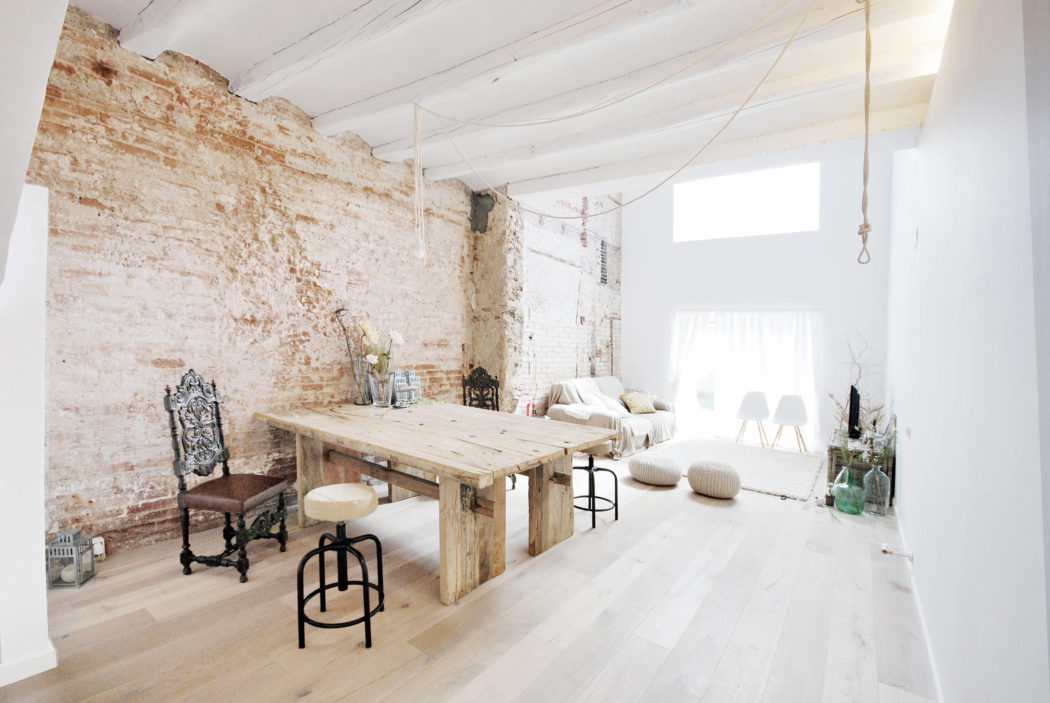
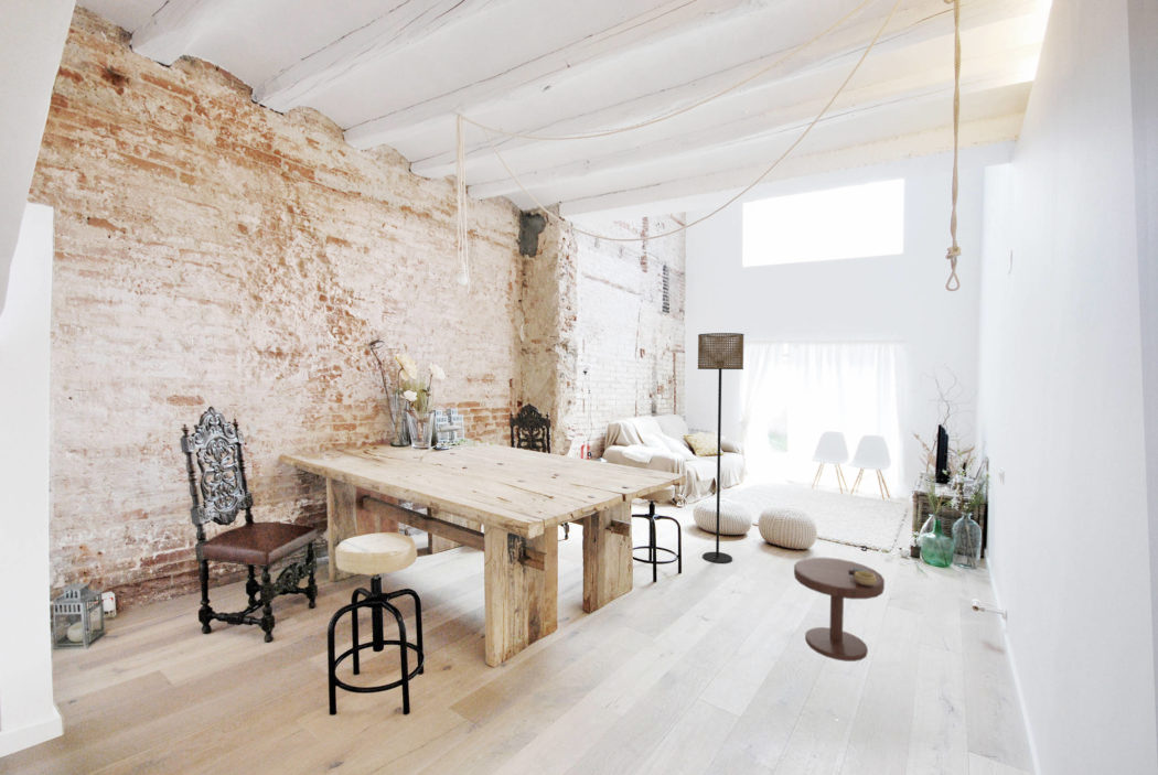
+ floor lamp (719, 446)
+ side table (836, 639)
